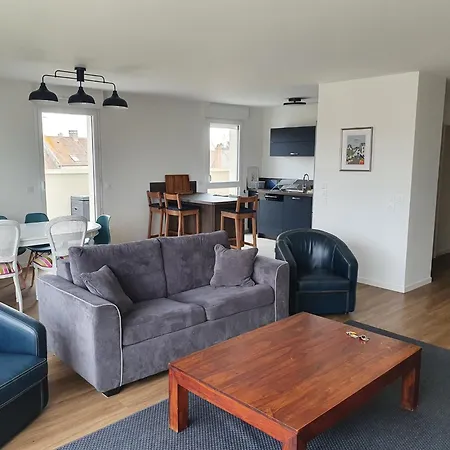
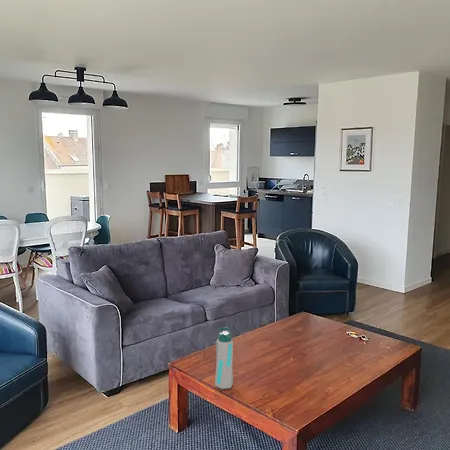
+ water bottle (224, 358)
